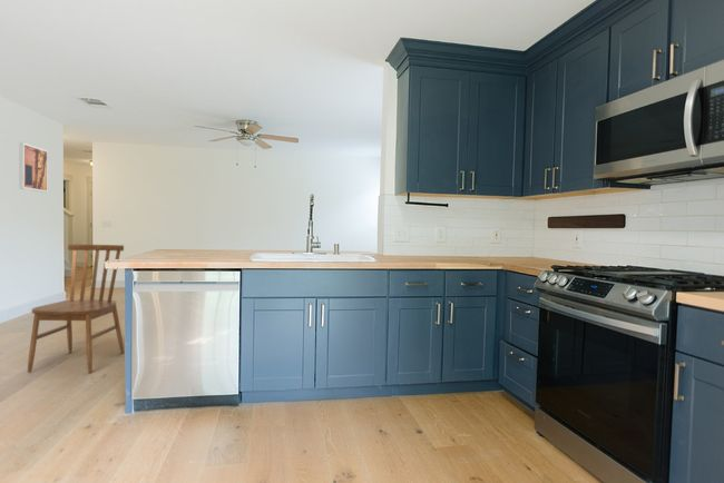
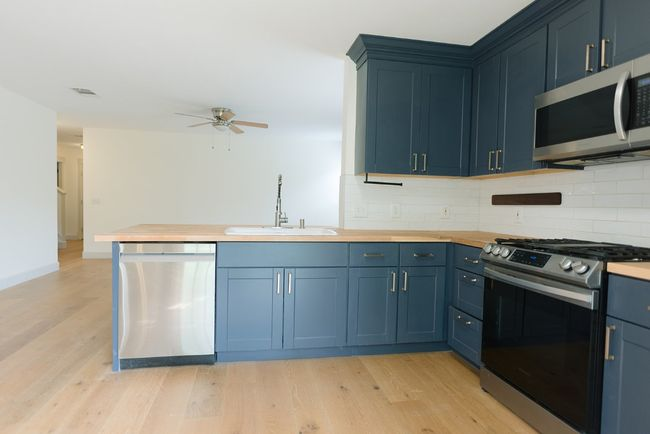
- wall art (33, 168)
- dining chair (79, 304)
